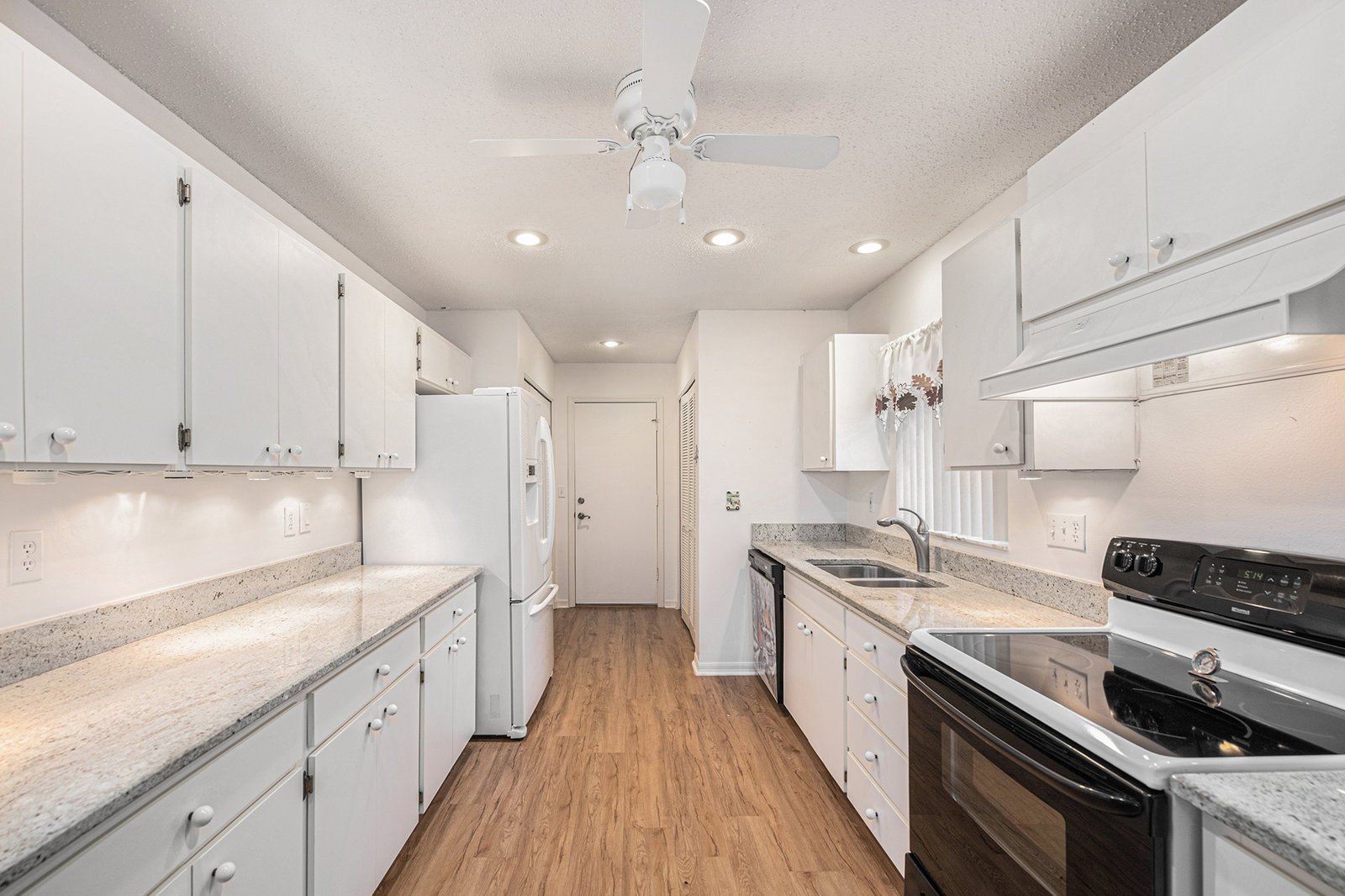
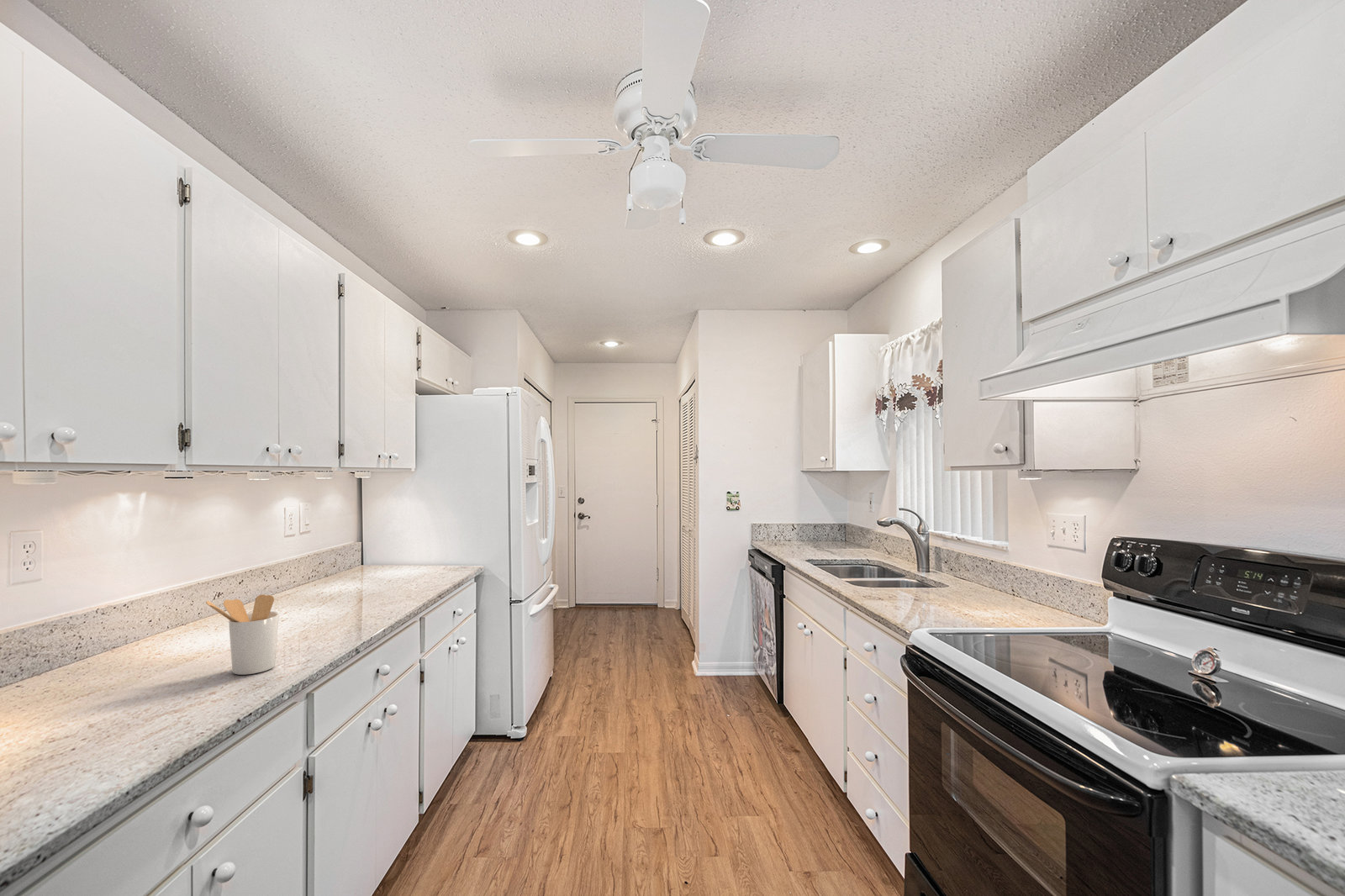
+ utensil holder (241, 632)
